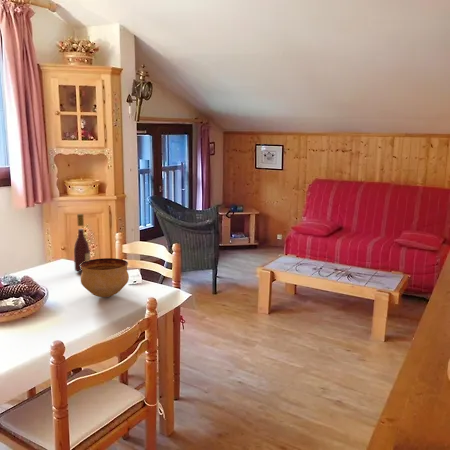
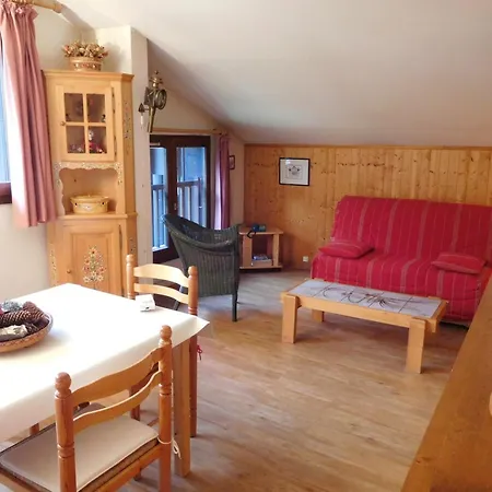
- wine bottle (81, 242)
- bowl (105, 280)
